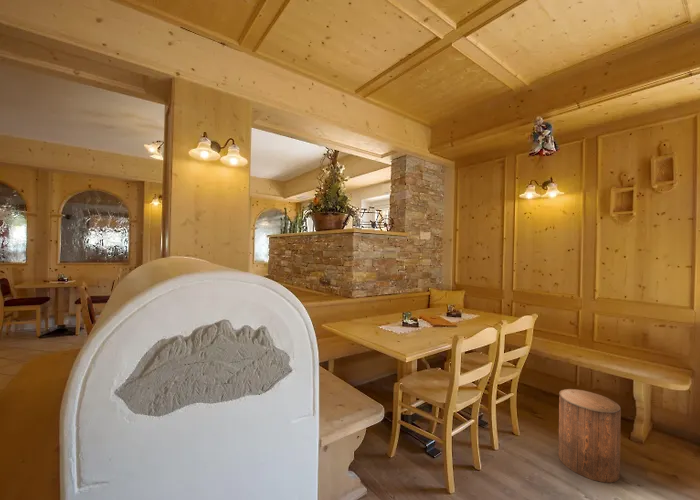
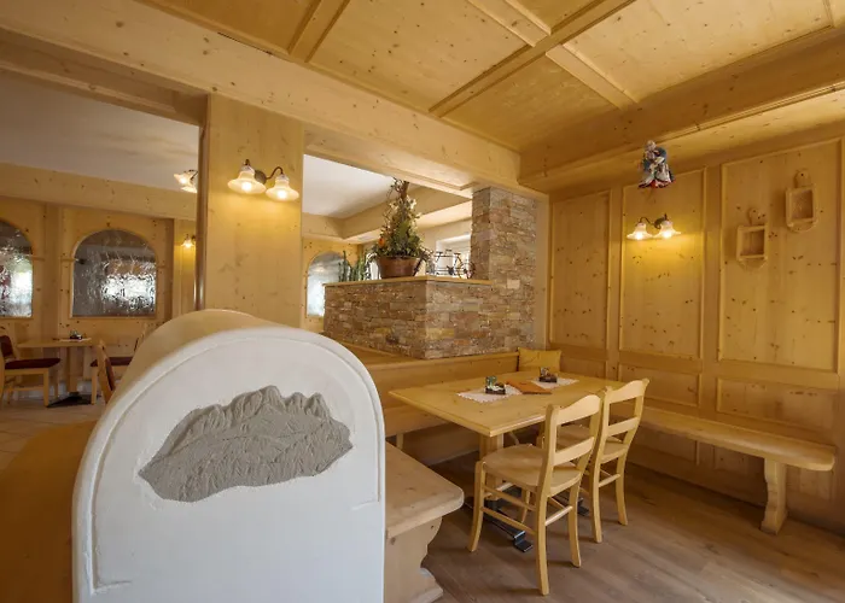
- stool (588, 432)
